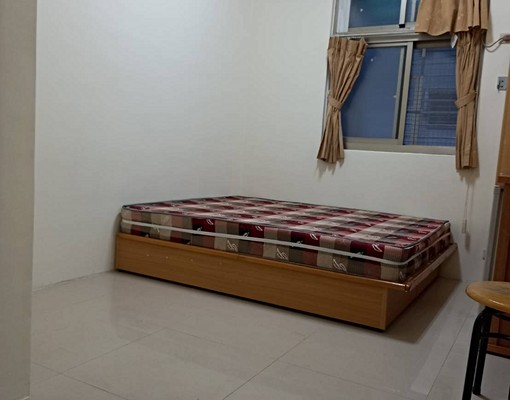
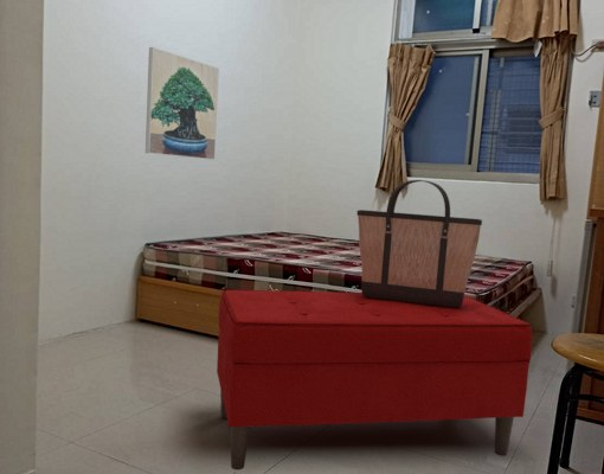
+ shopping bag (416, 241)
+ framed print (184, 108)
+ bench (362, 370)
